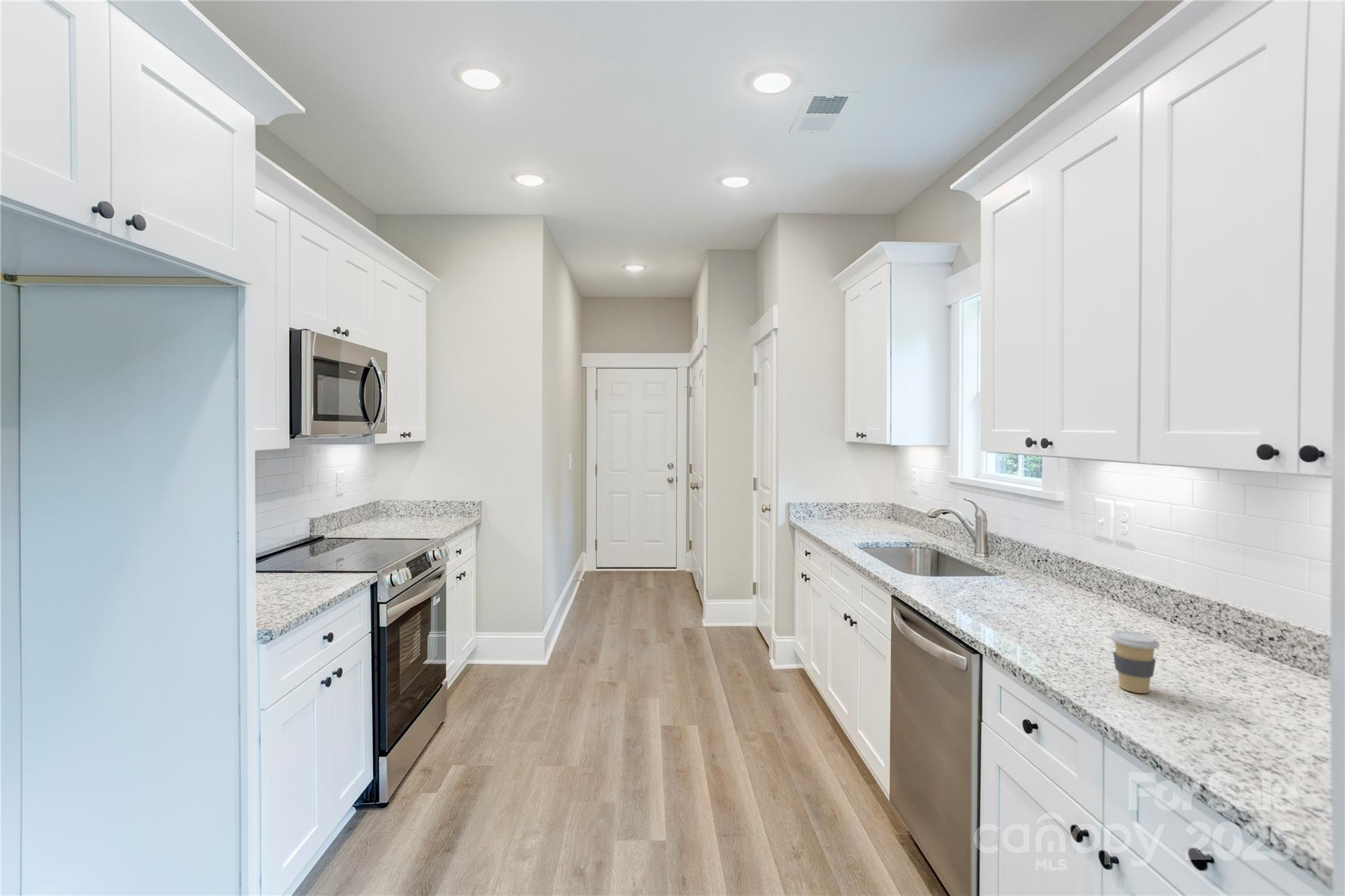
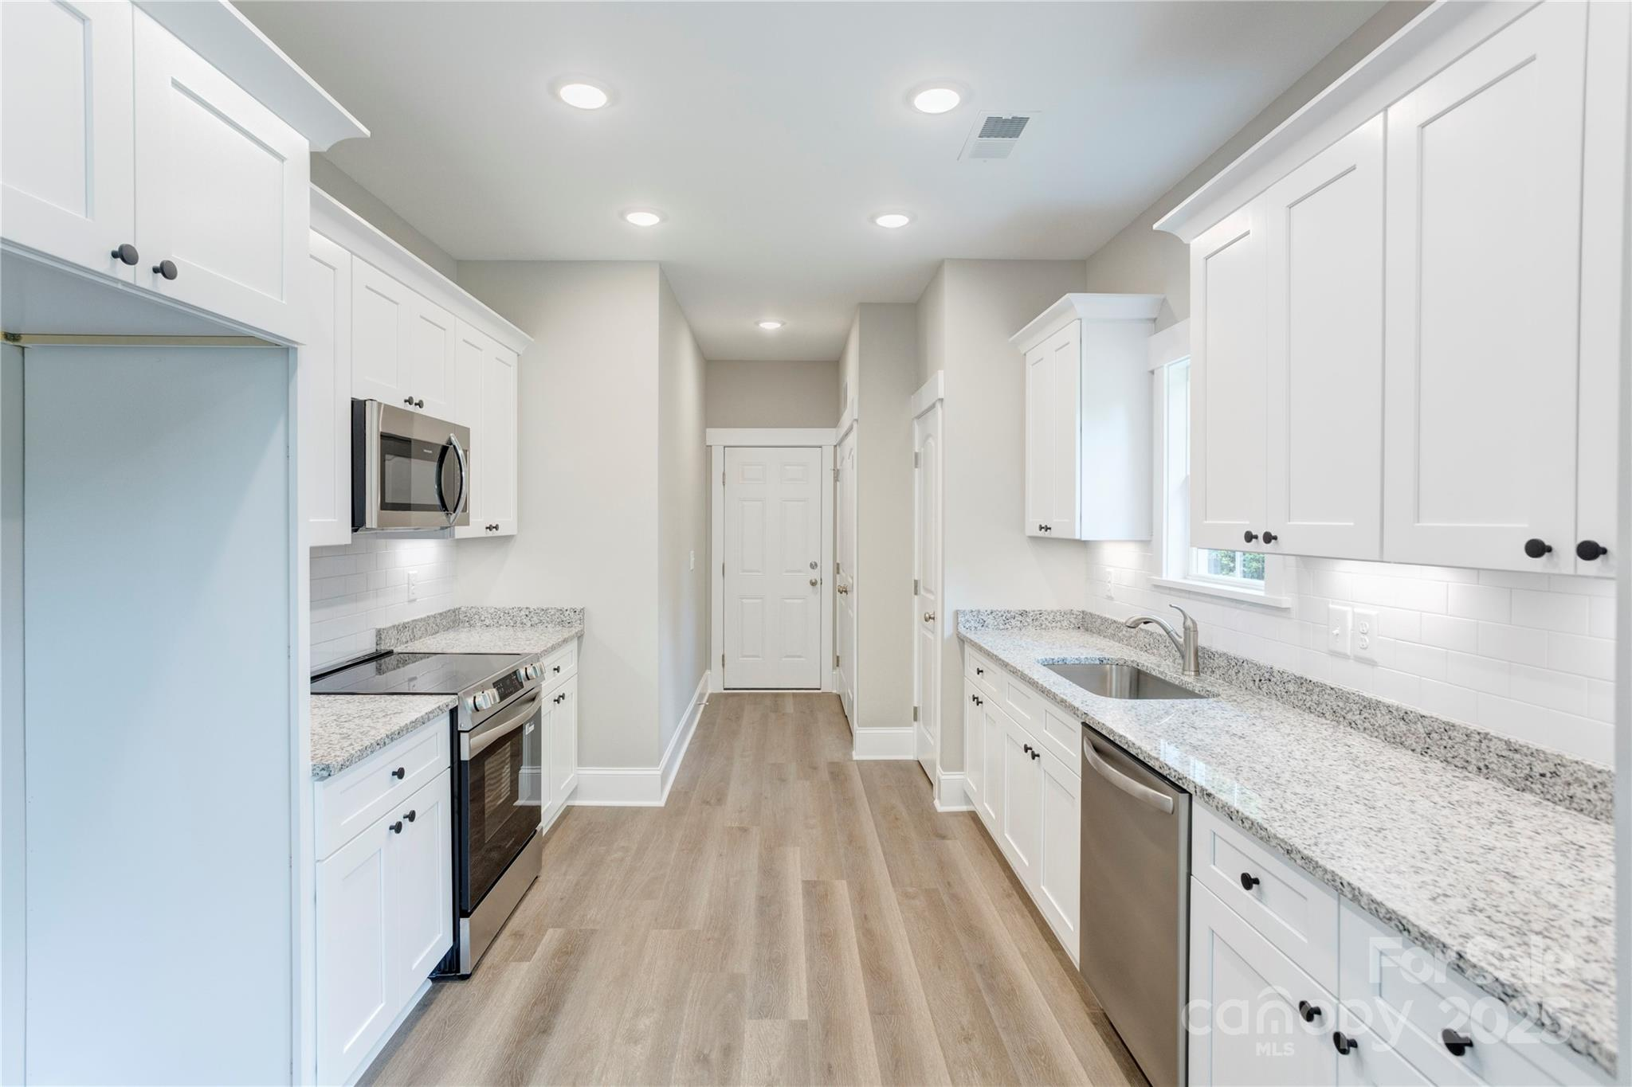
- coffee cup (1134, 662)
